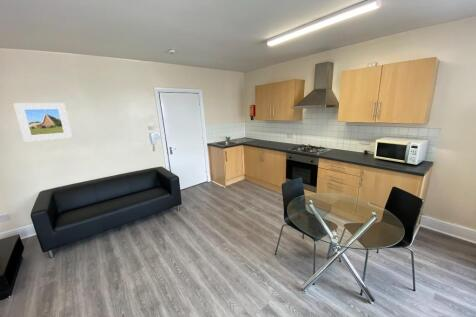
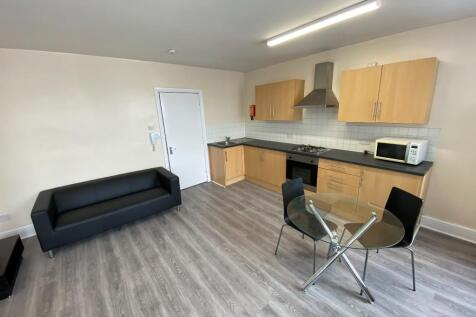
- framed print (45, 121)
